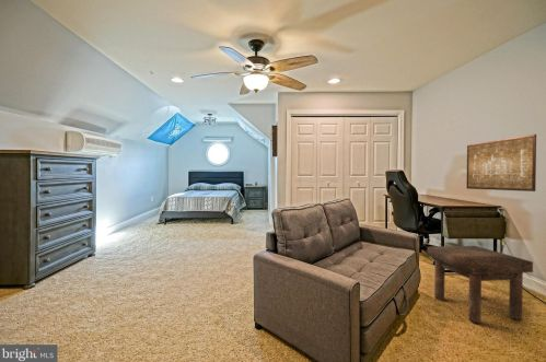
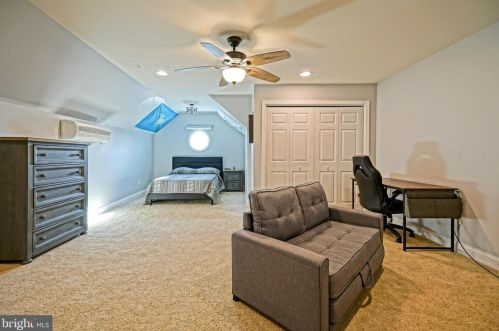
- stool (474, 280)
- wall art (496, 165)
